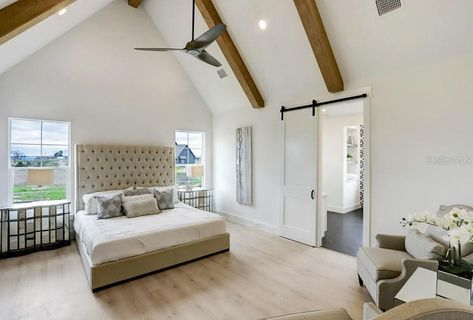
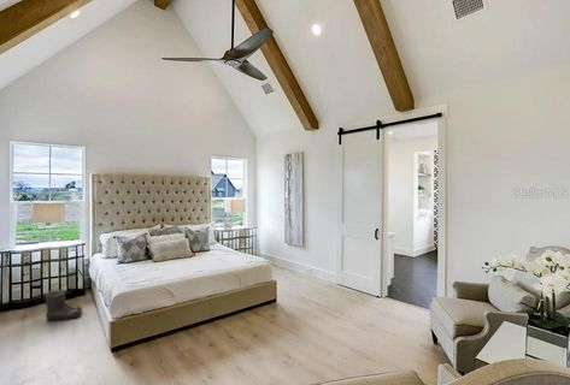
+ boots (64, 303)
